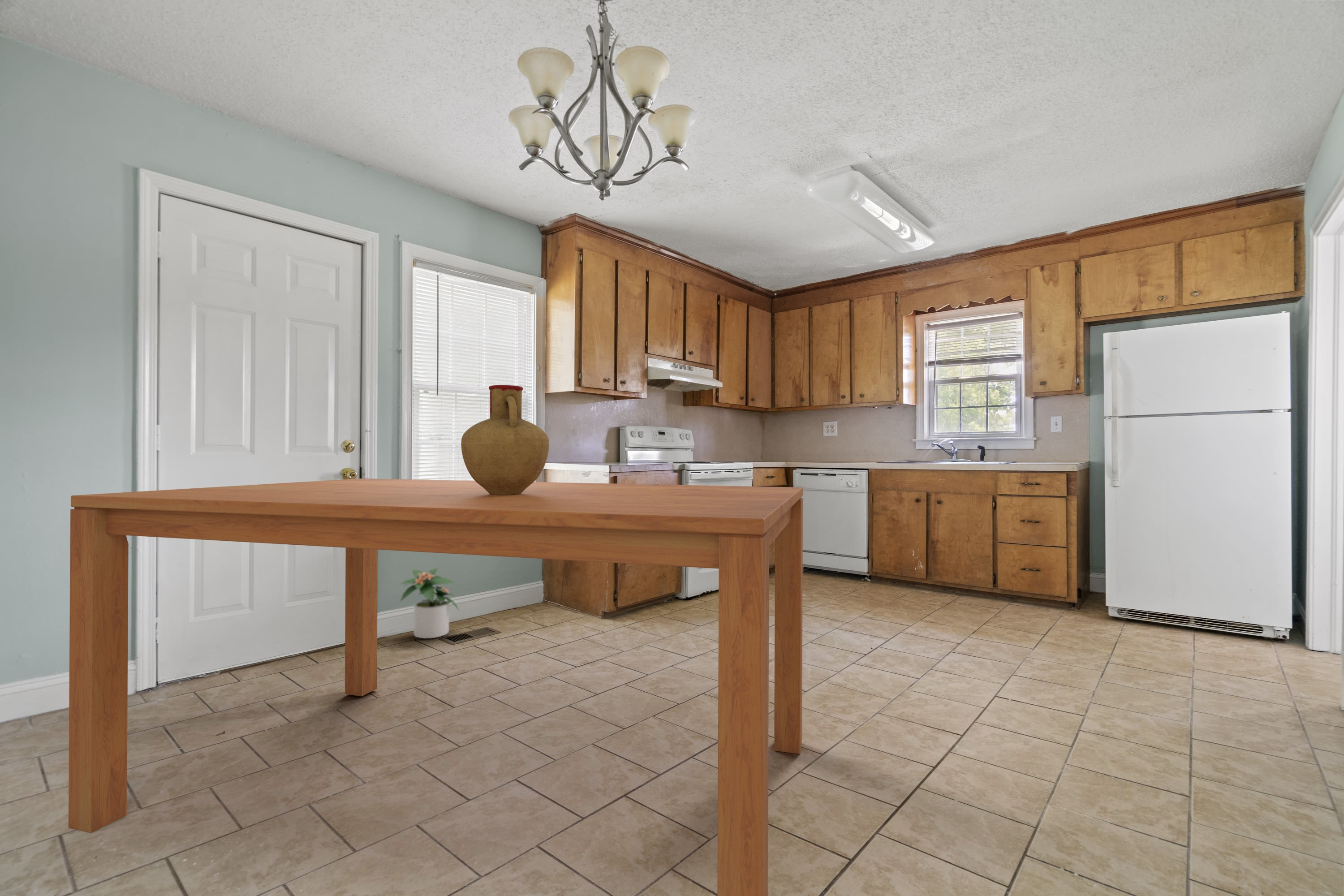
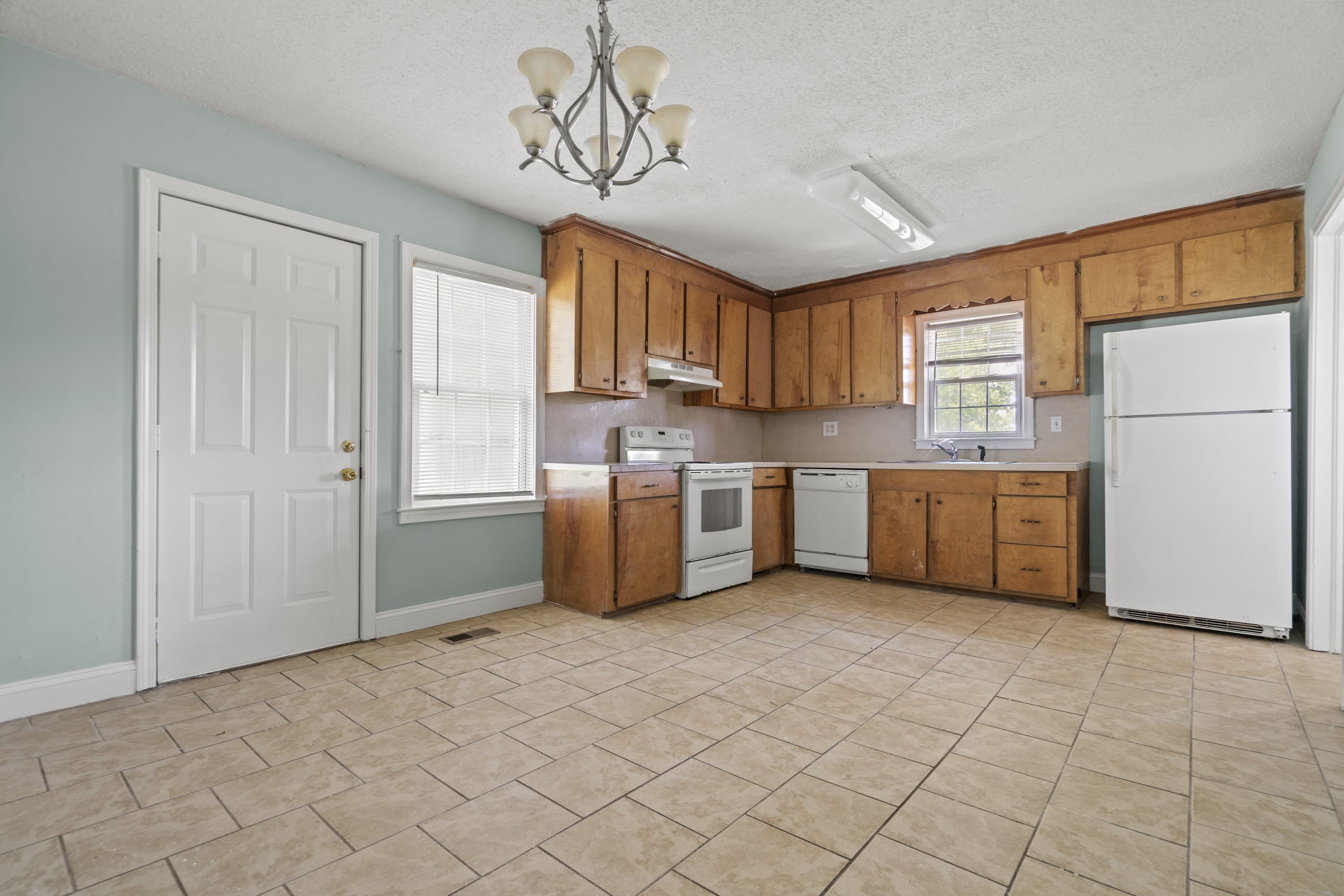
- dining table (488, 556)
- vase (505, 439)
- potted plant (428, 603)
